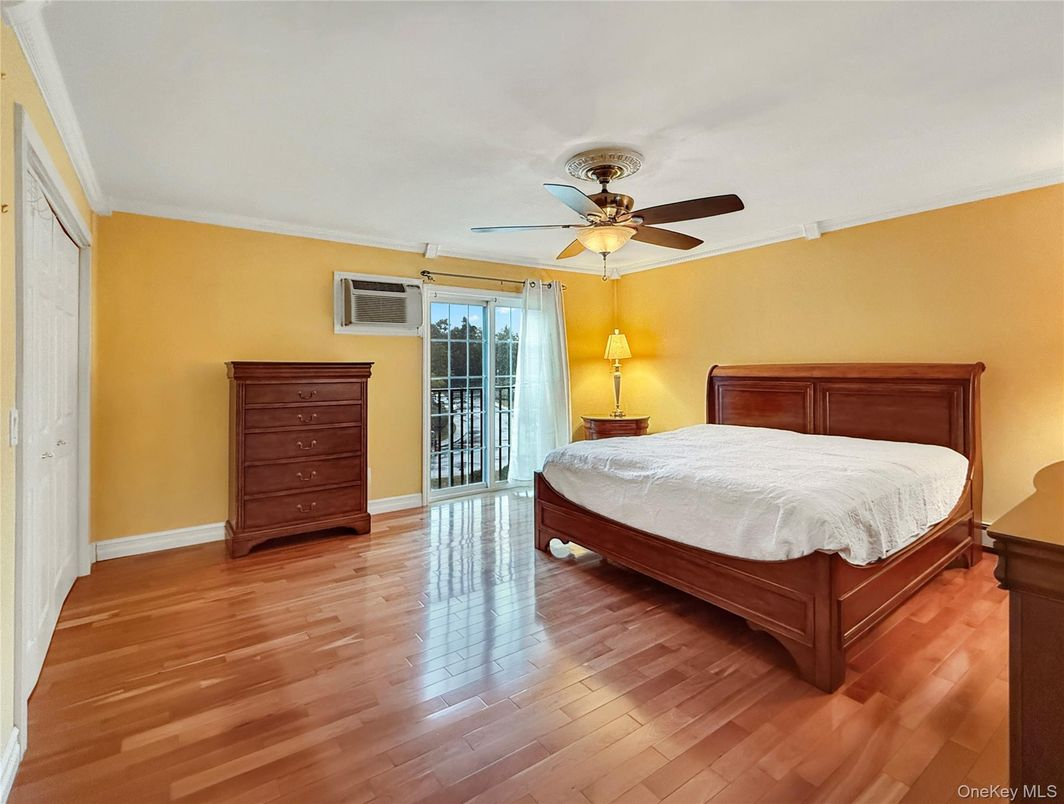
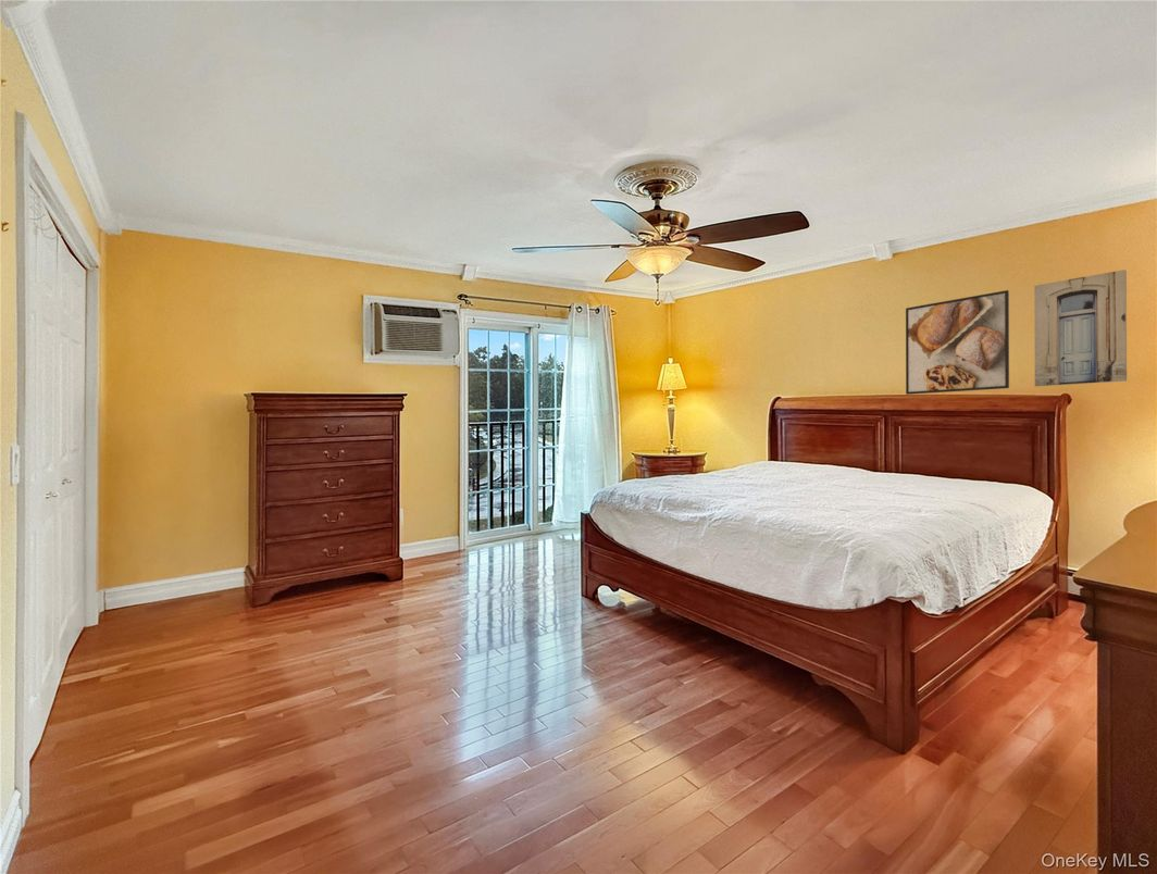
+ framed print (954, 345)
+ wall art (1078, 330)
